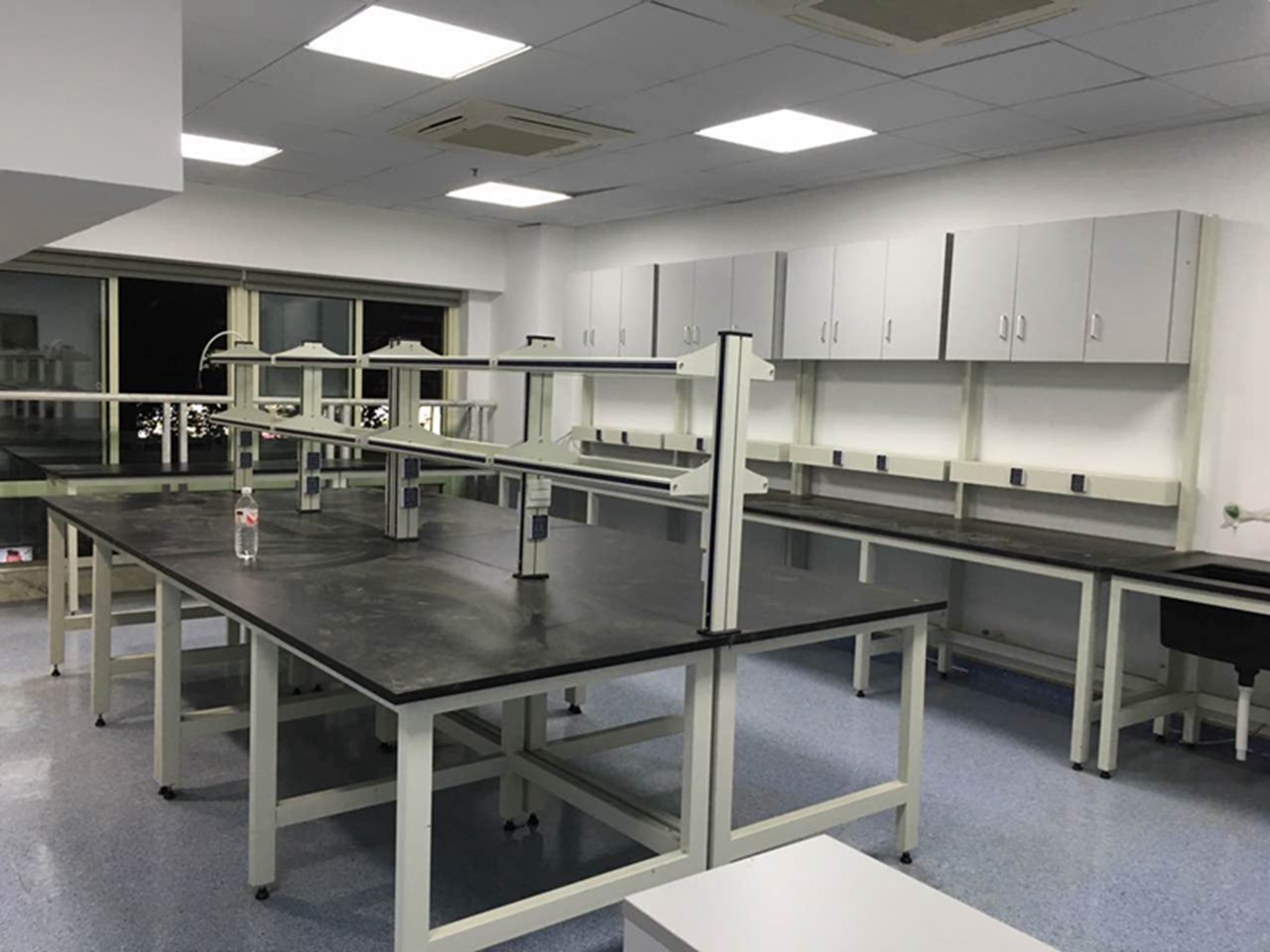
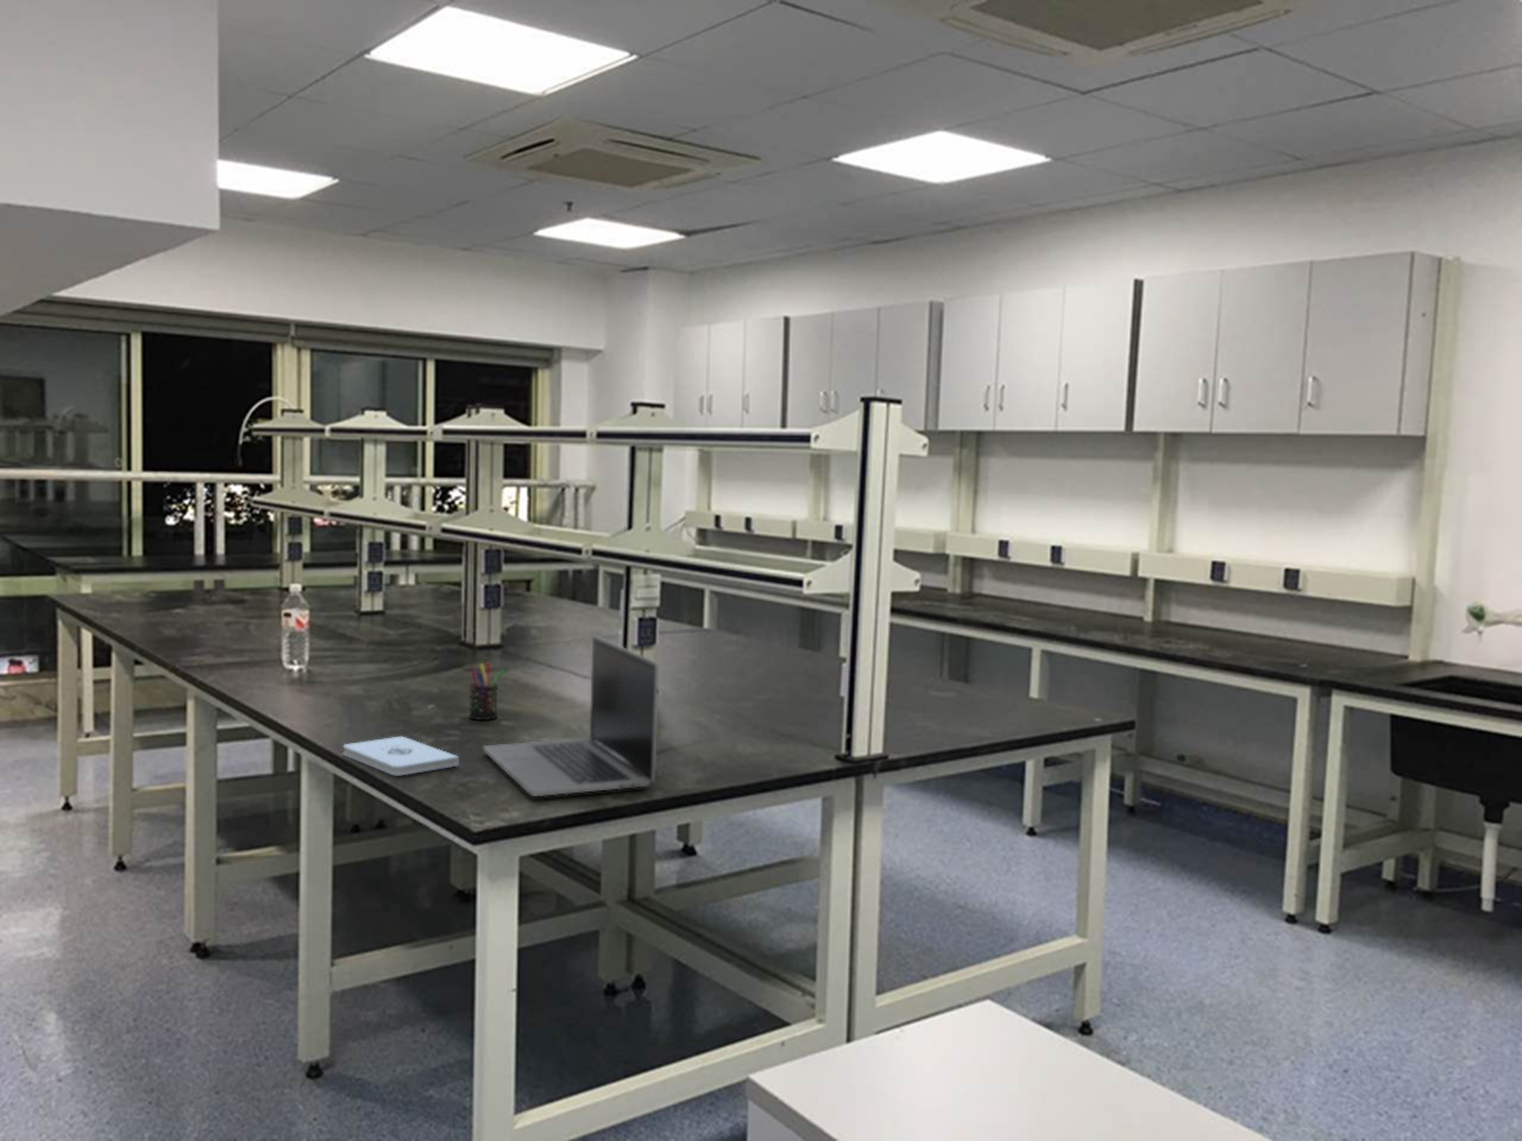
+ laptop (590, 710)
+ pen holder (487, 688)
+ notepad (398, 755)
